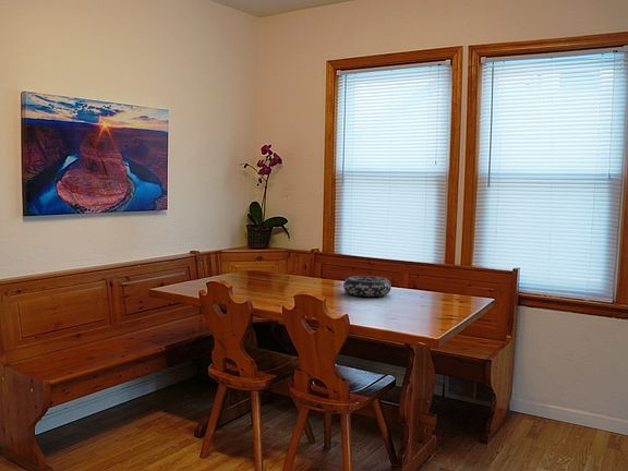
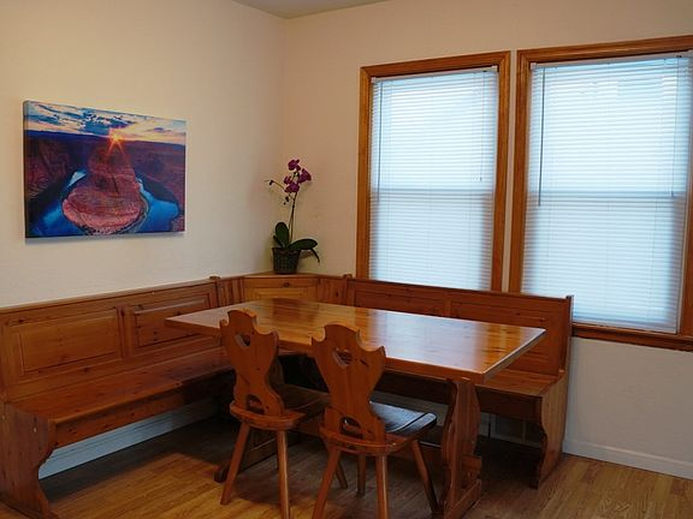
- decorative bowl (366, 286)
